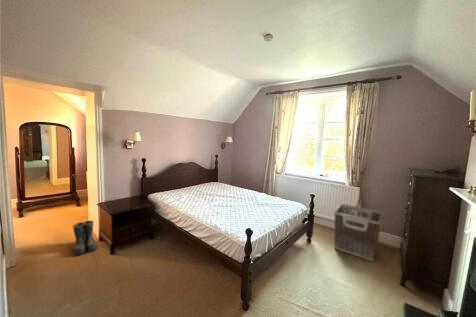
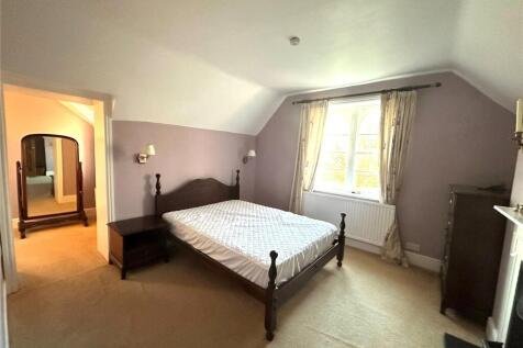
- boots (84, 236)
- clothes hamper (357, 229)
